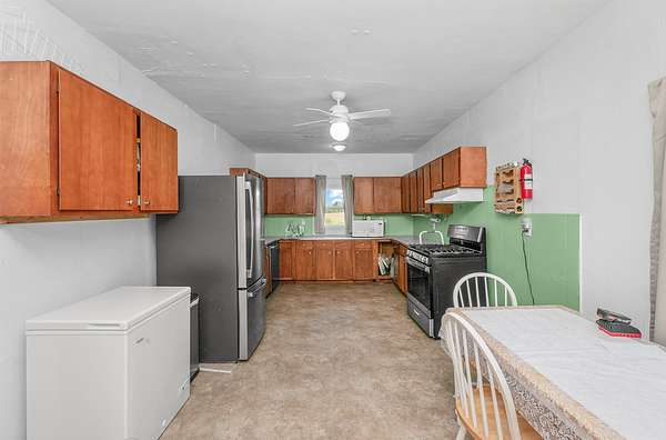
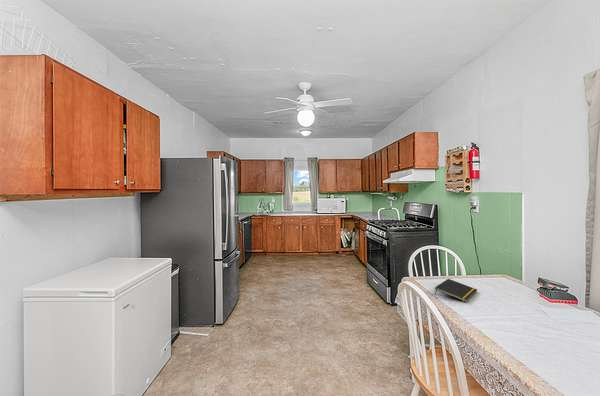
+ notepad (456, 289)
